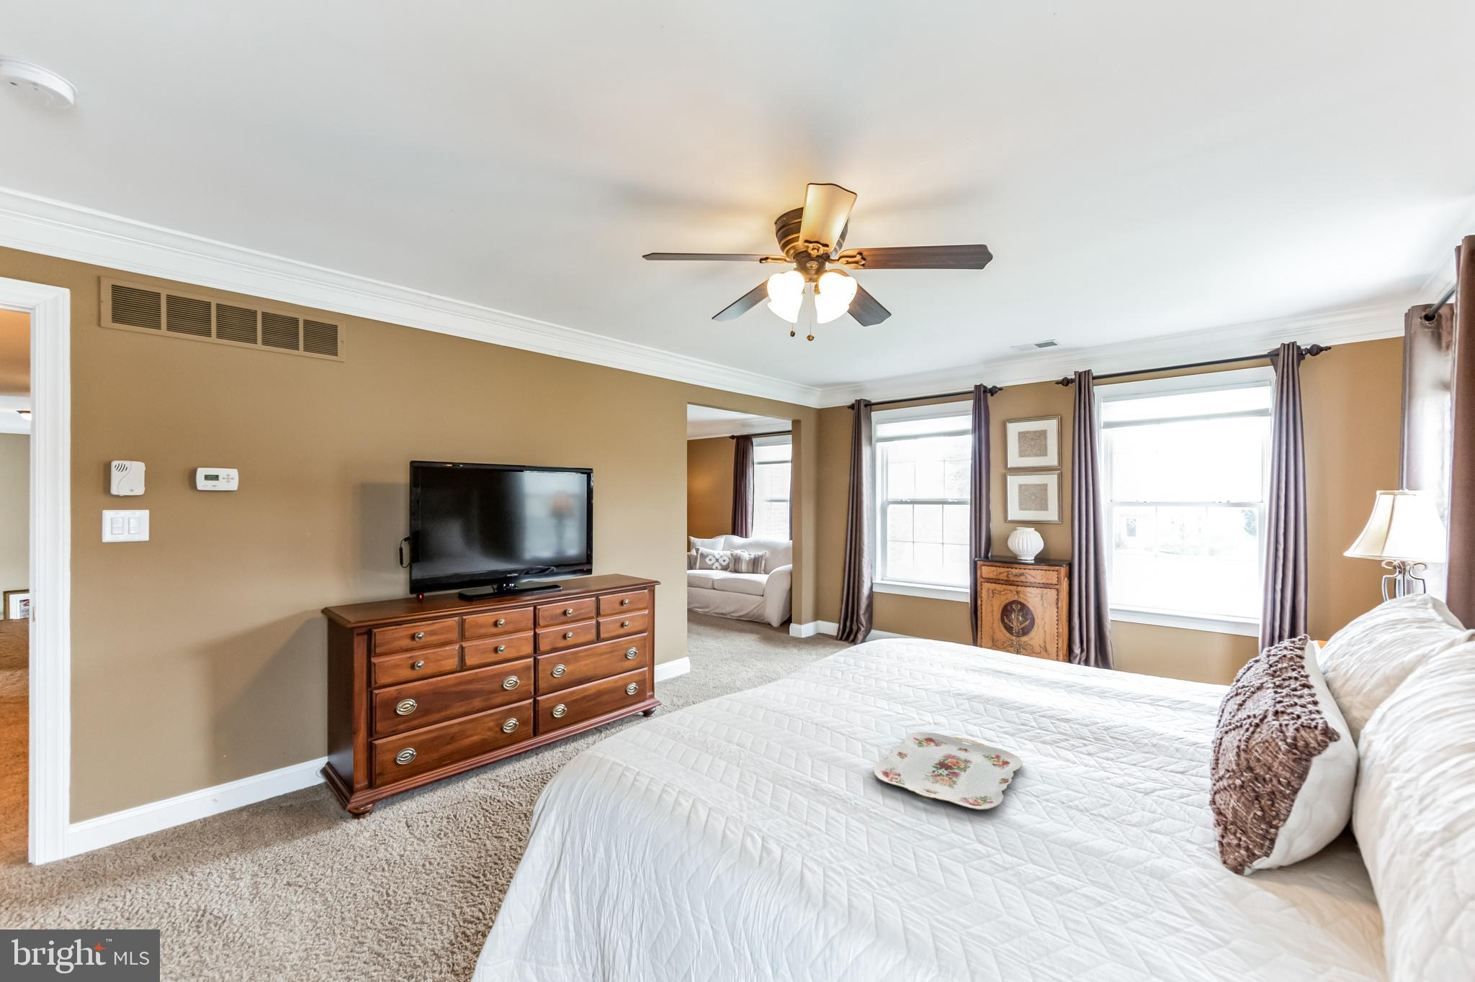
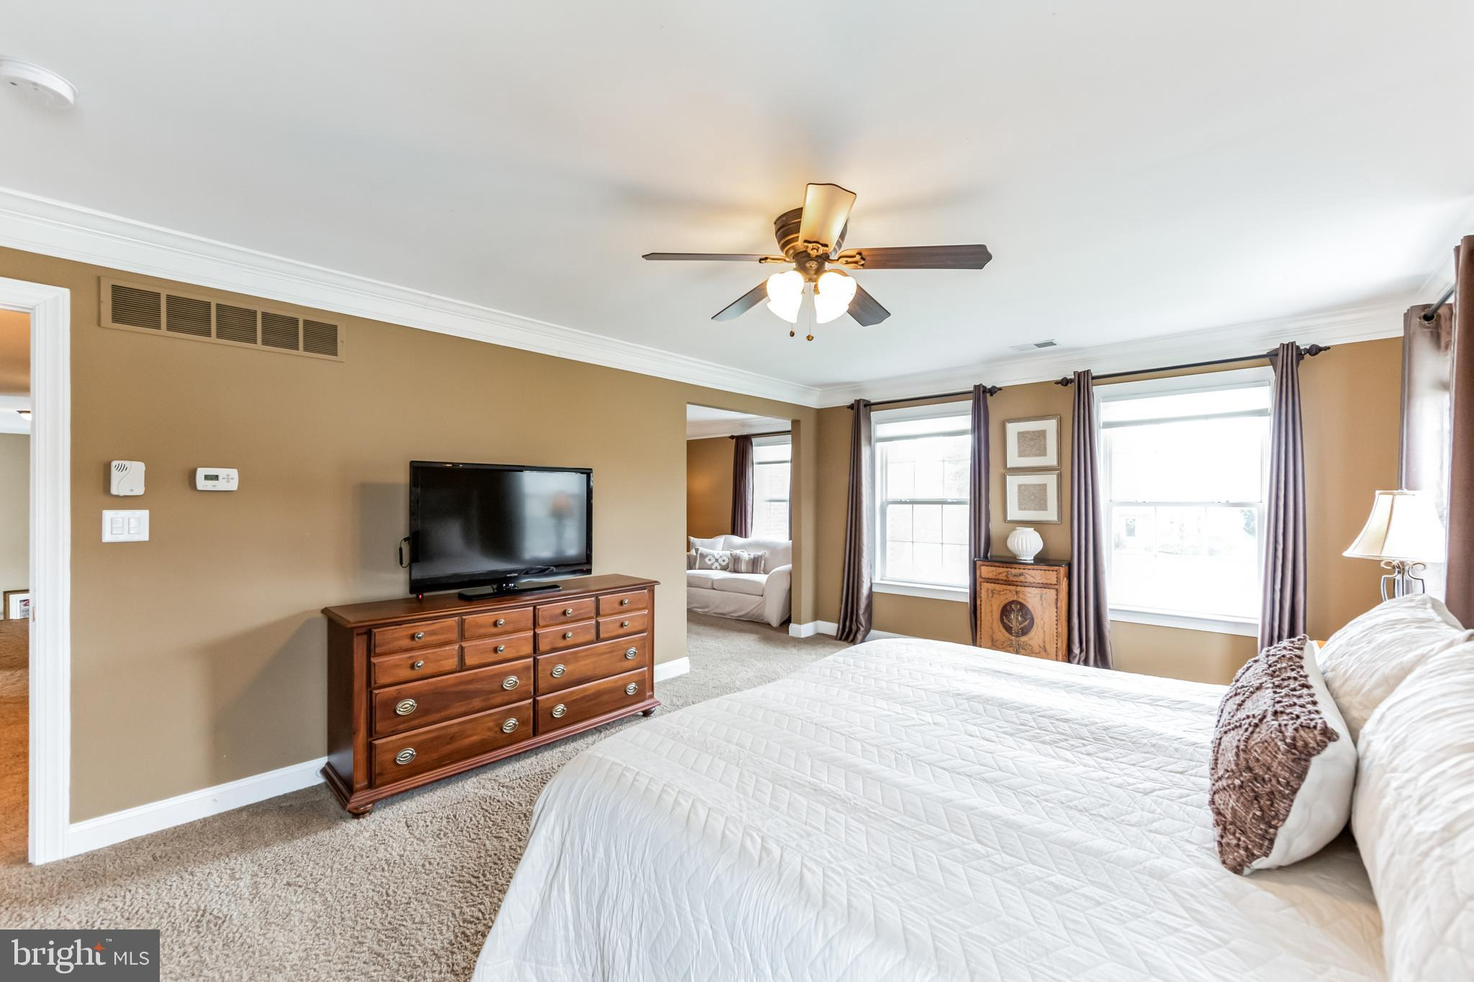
- serving tray (949, 767)
